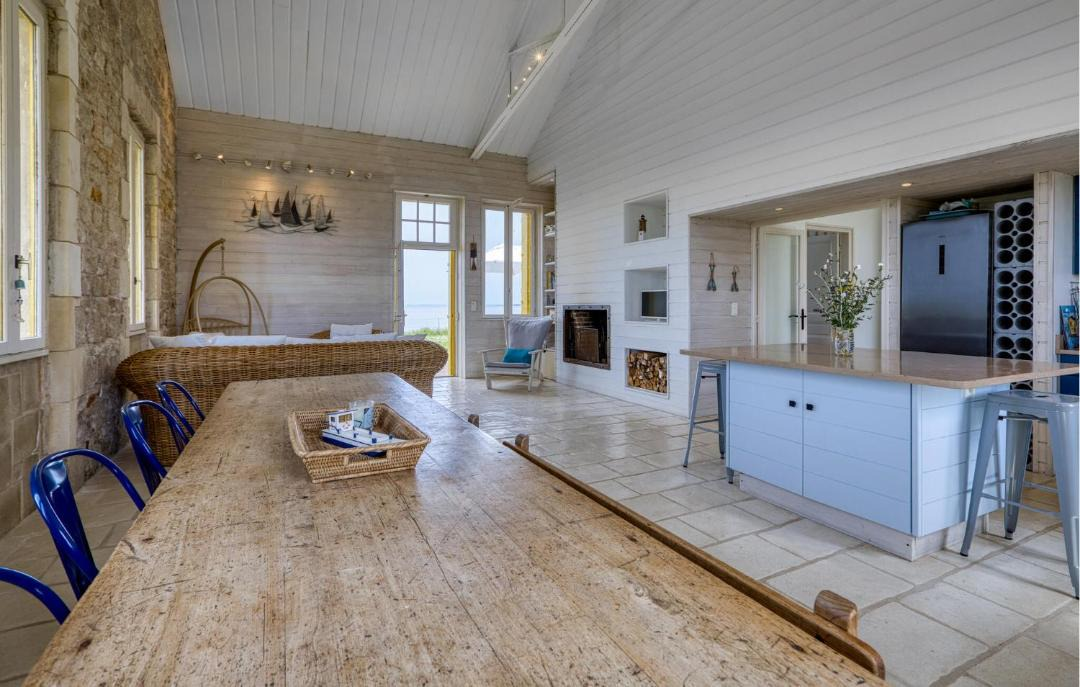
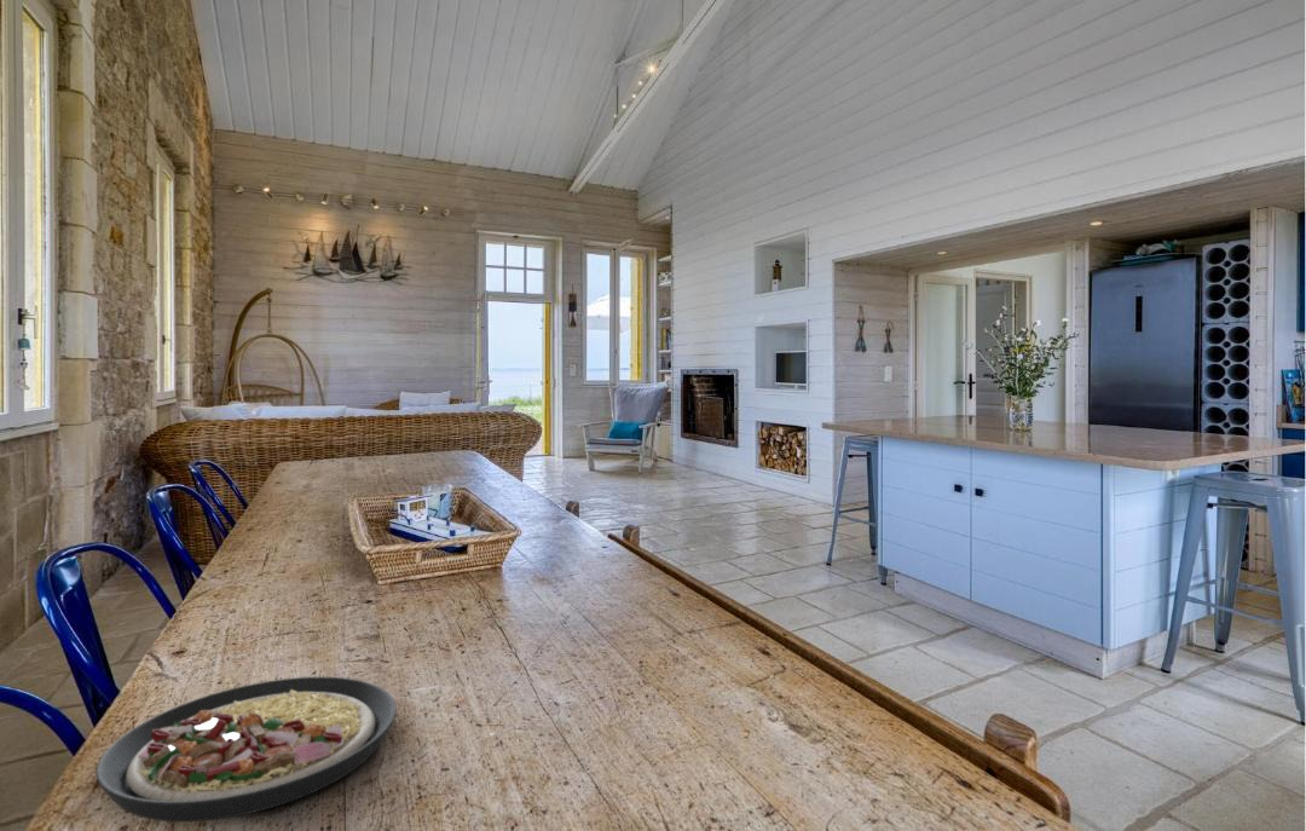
+ plate (260, 733)
